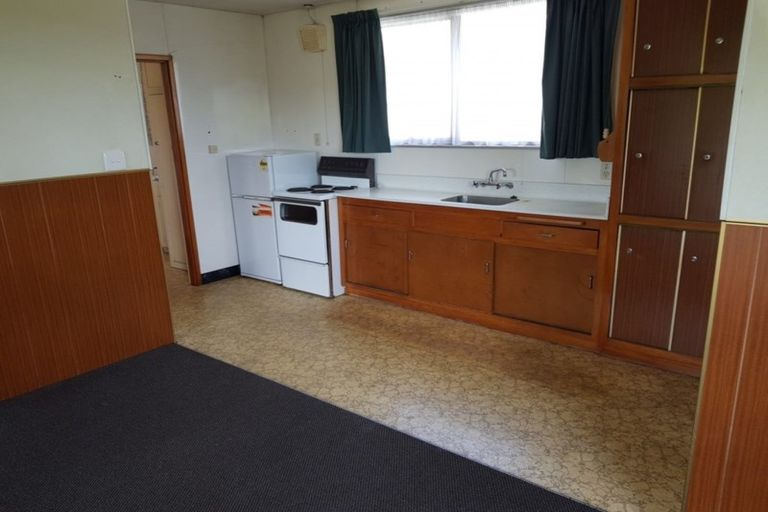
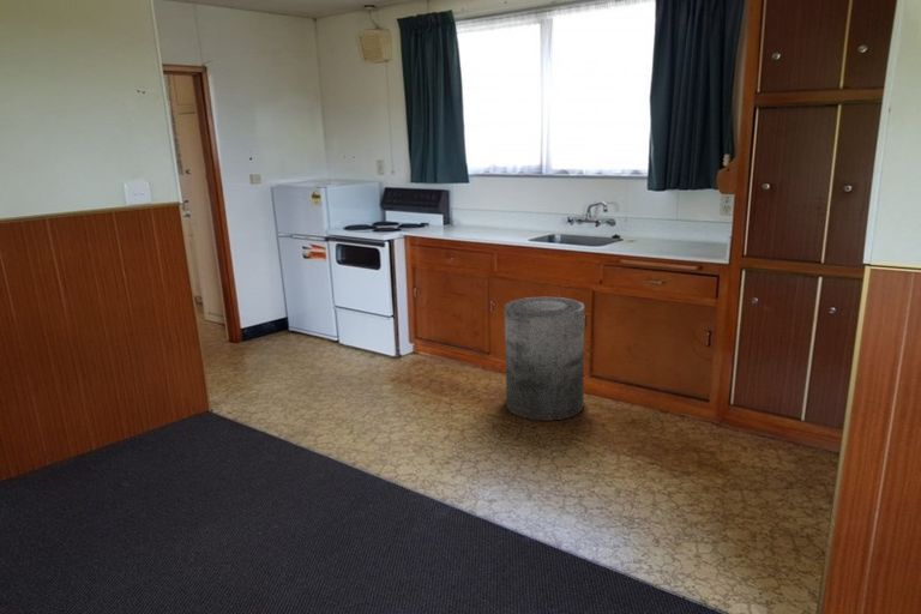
+ trash can (543, 356)
